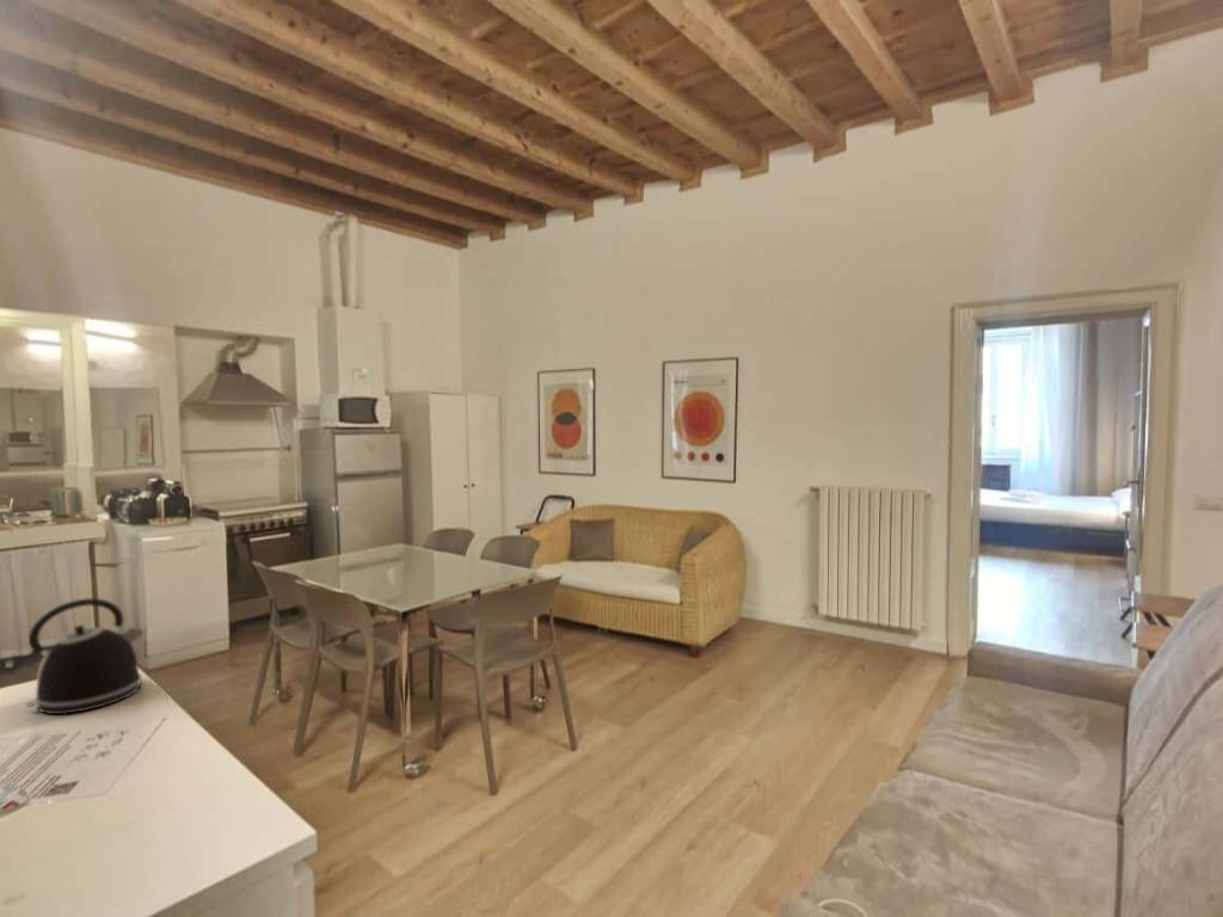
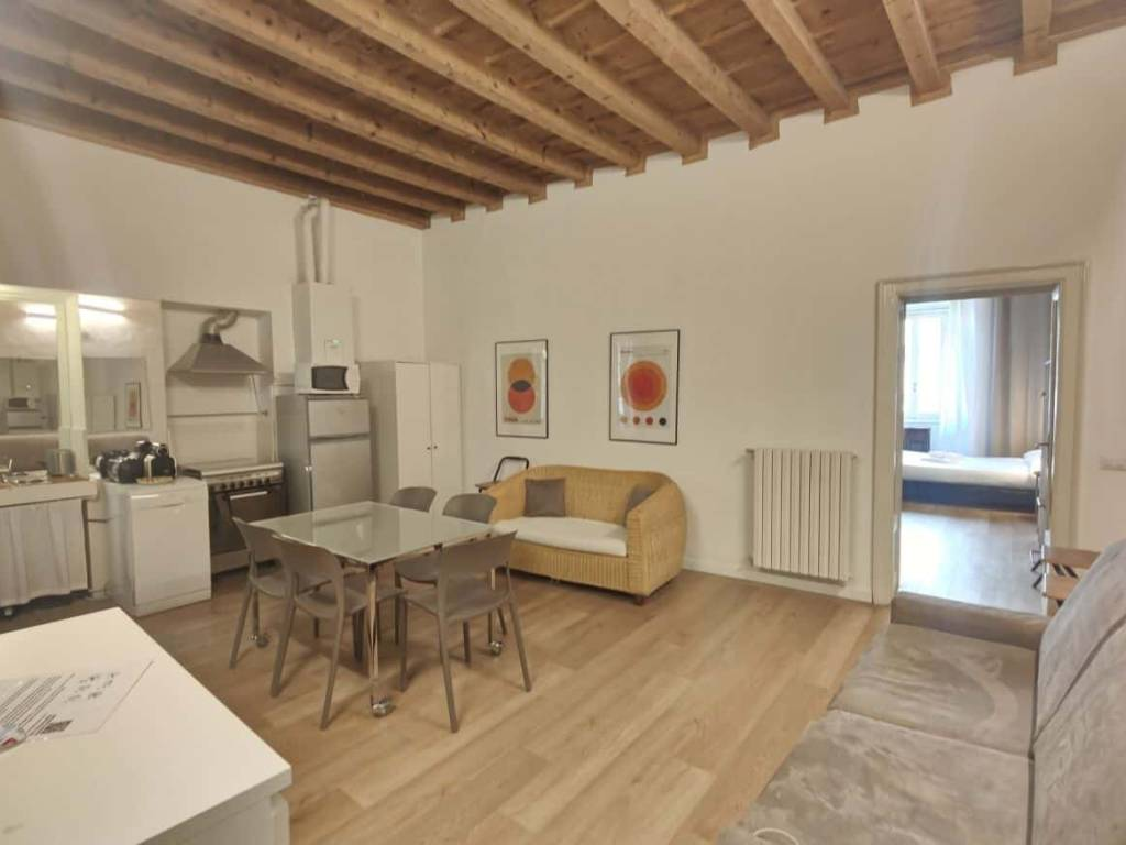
- kettle (87, 647)
